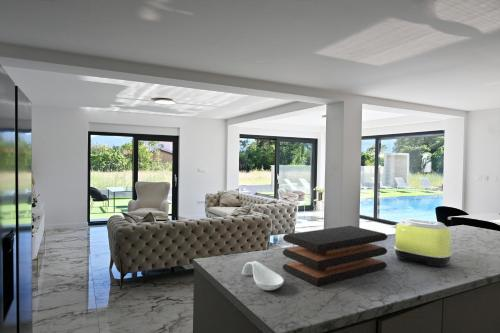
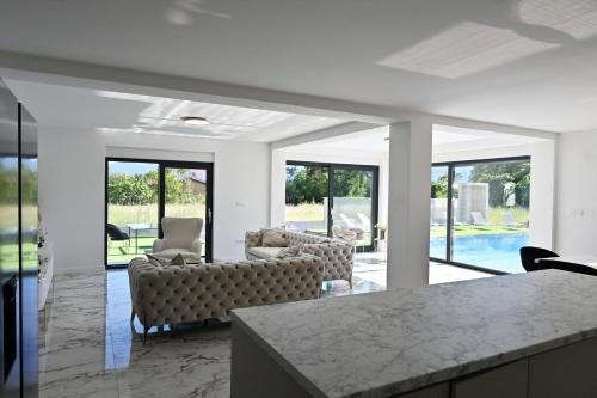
- spoon rest (260, 274)
- cutting board (335, 251)
- toaster (419, 240)
